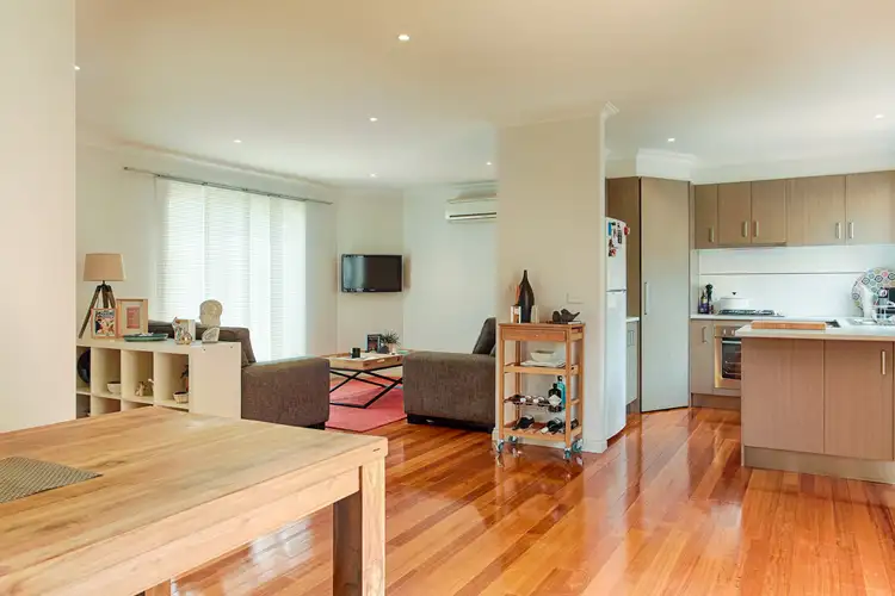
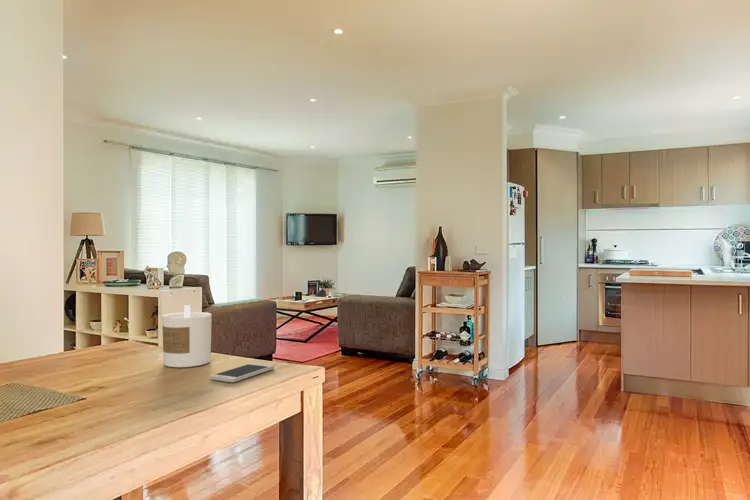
+ smartphone (243, 371)
+ candle (187, 334)
